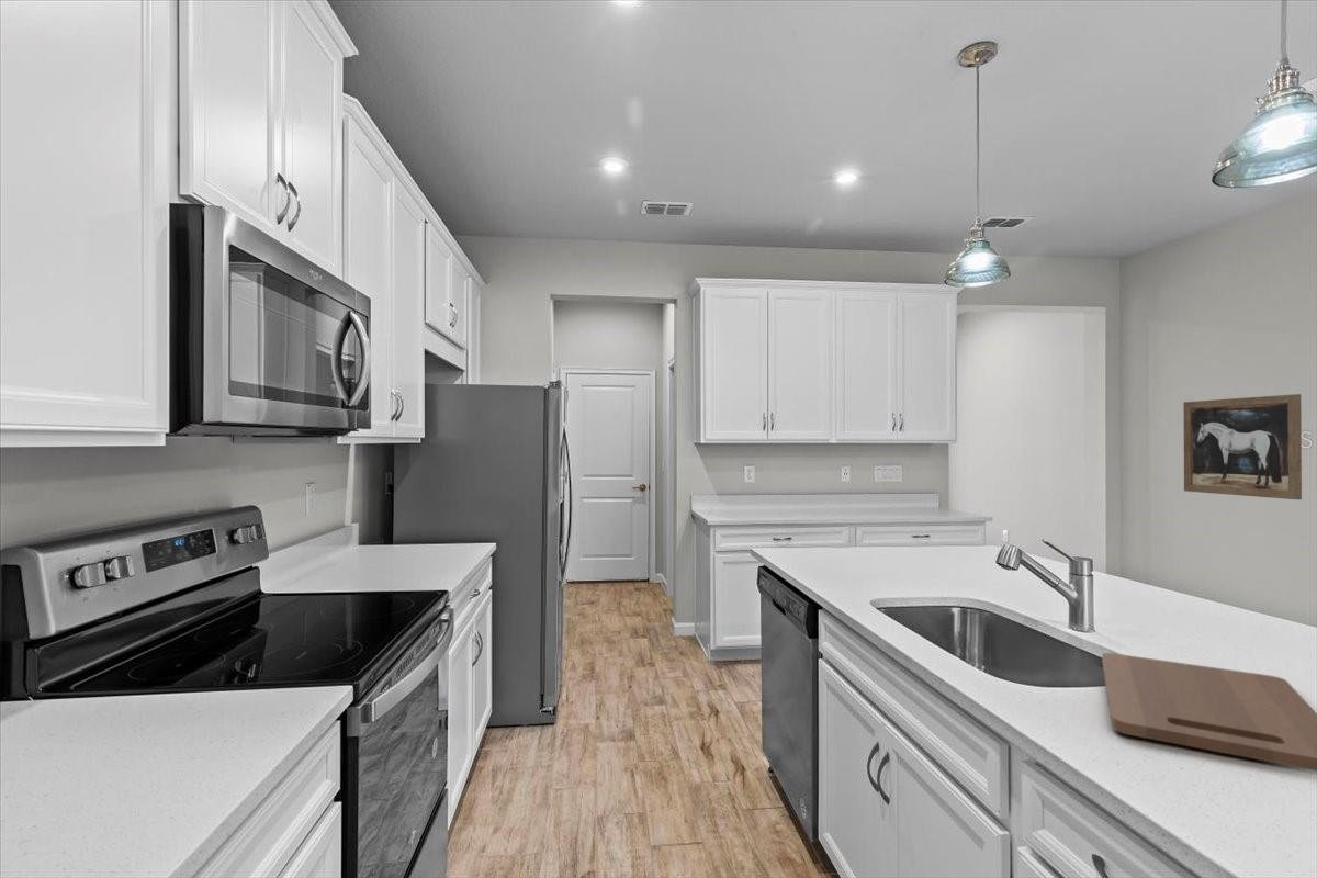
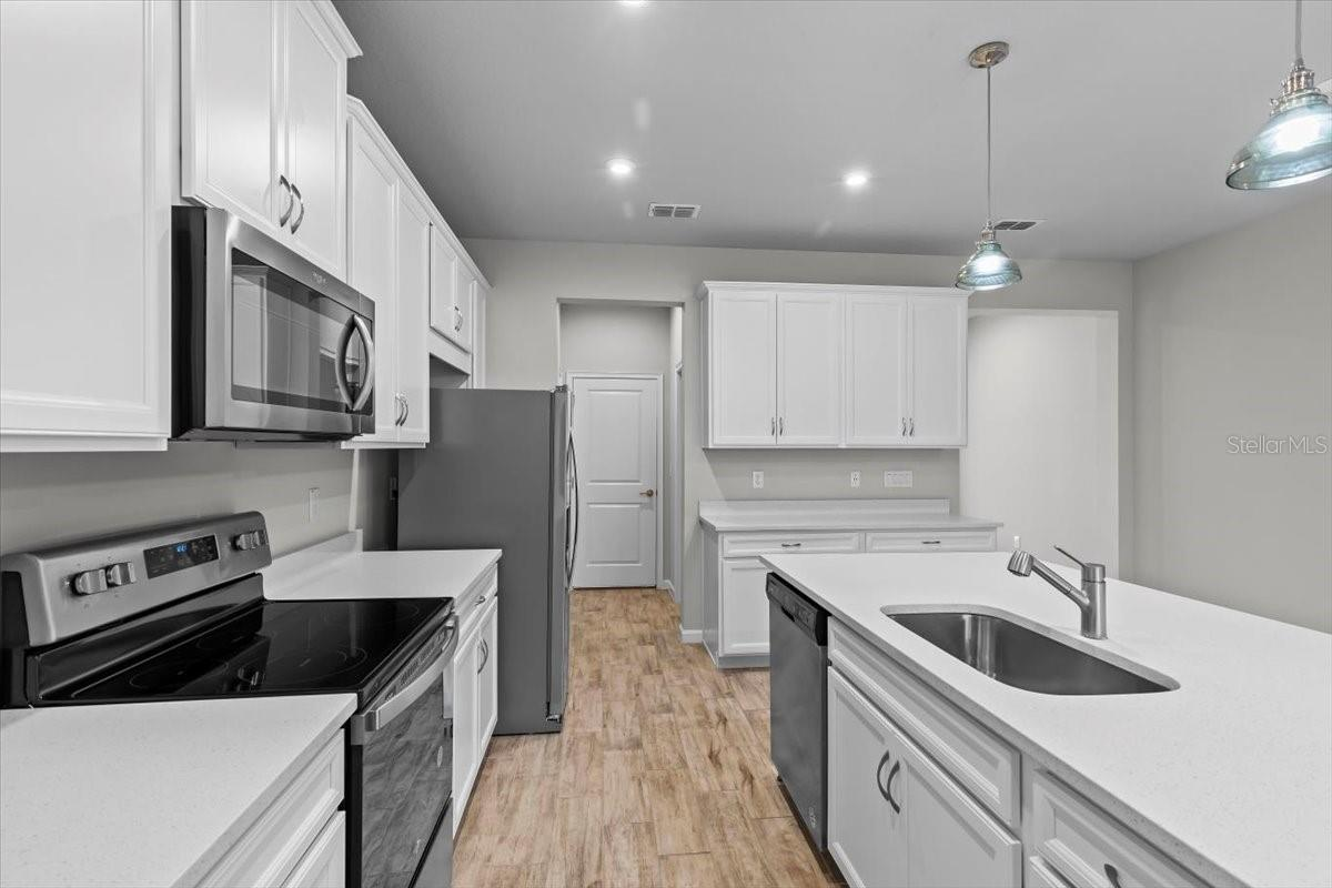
- cutting board (1205, 701)
- wall art (1237, 447)
